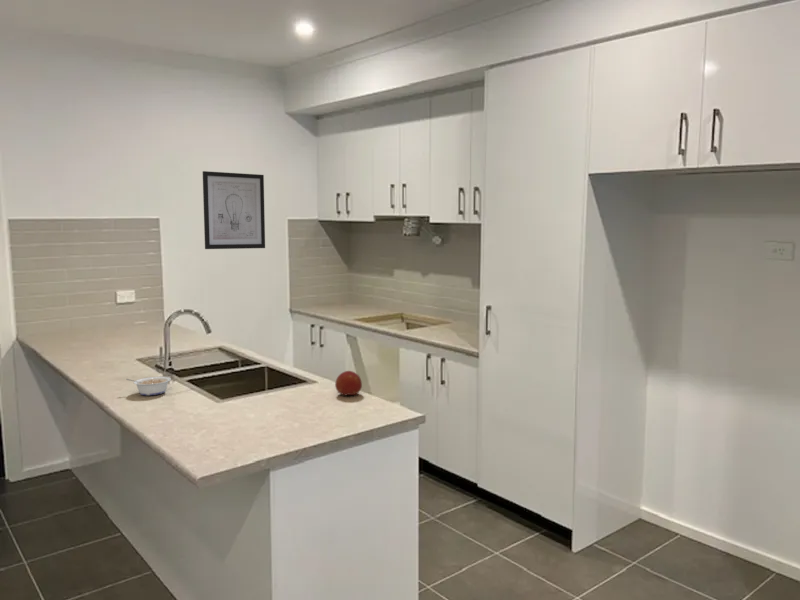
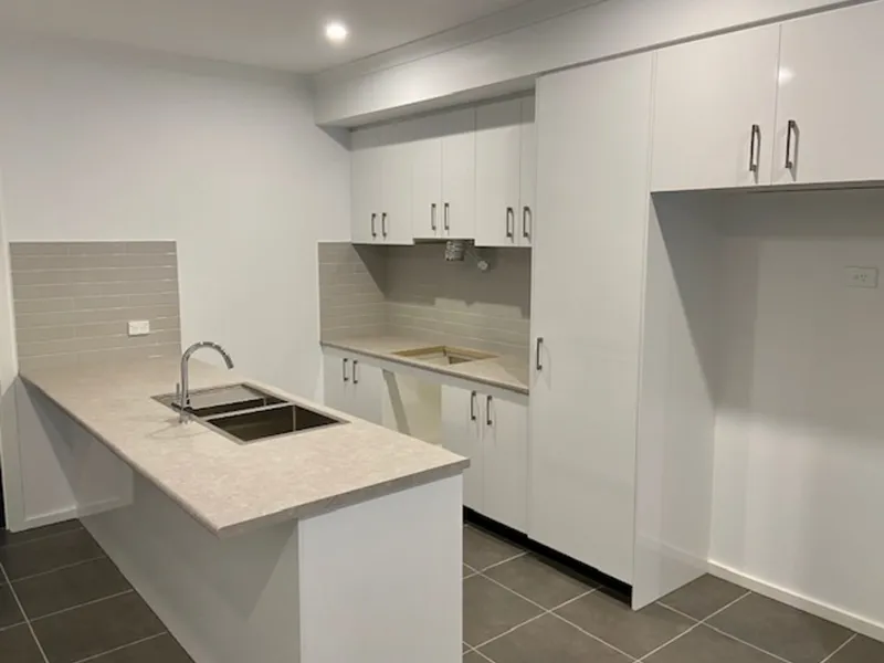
- wall art (234, 211)
- fruit (348, 382)
- legume (151, 385)
